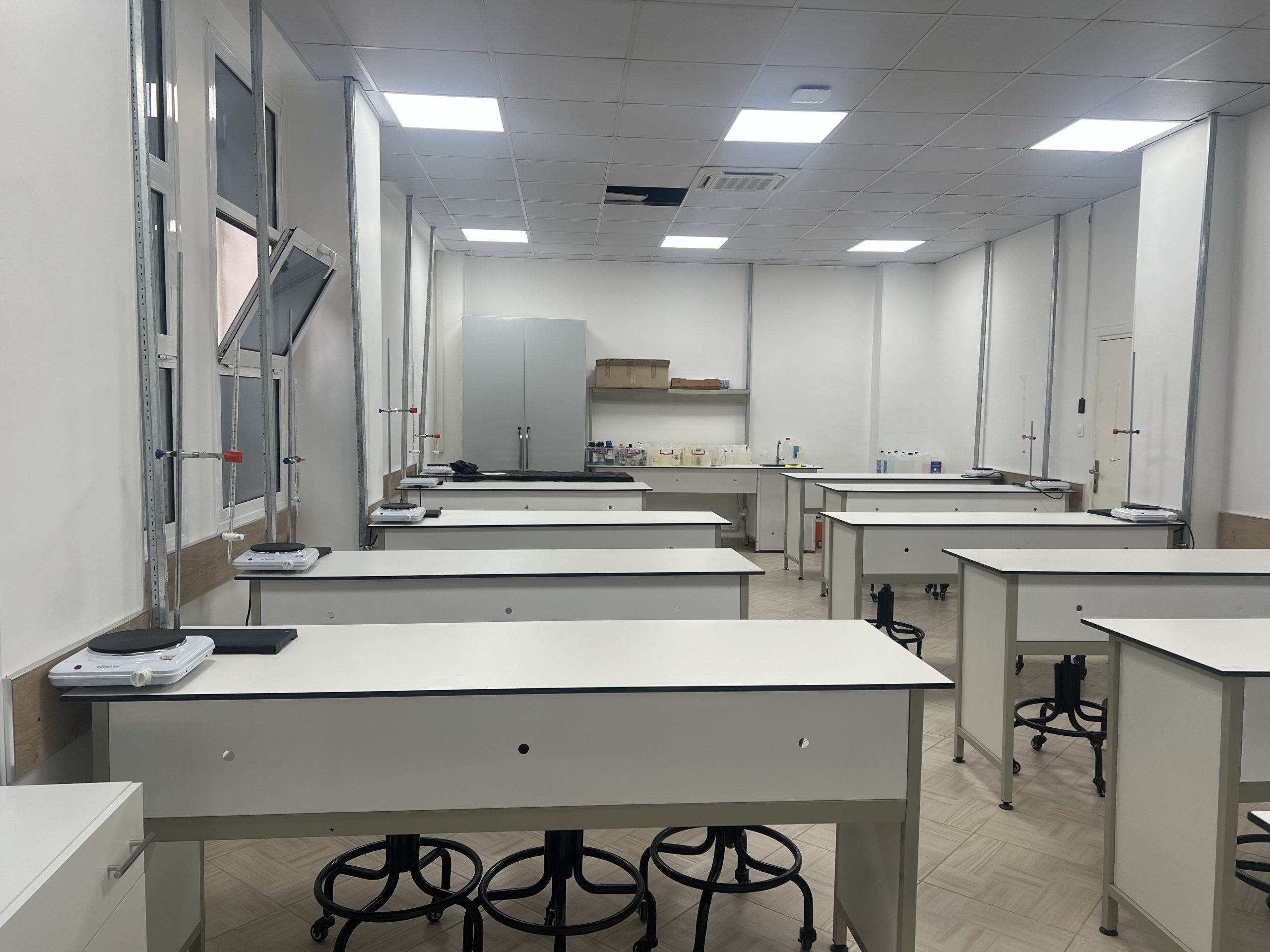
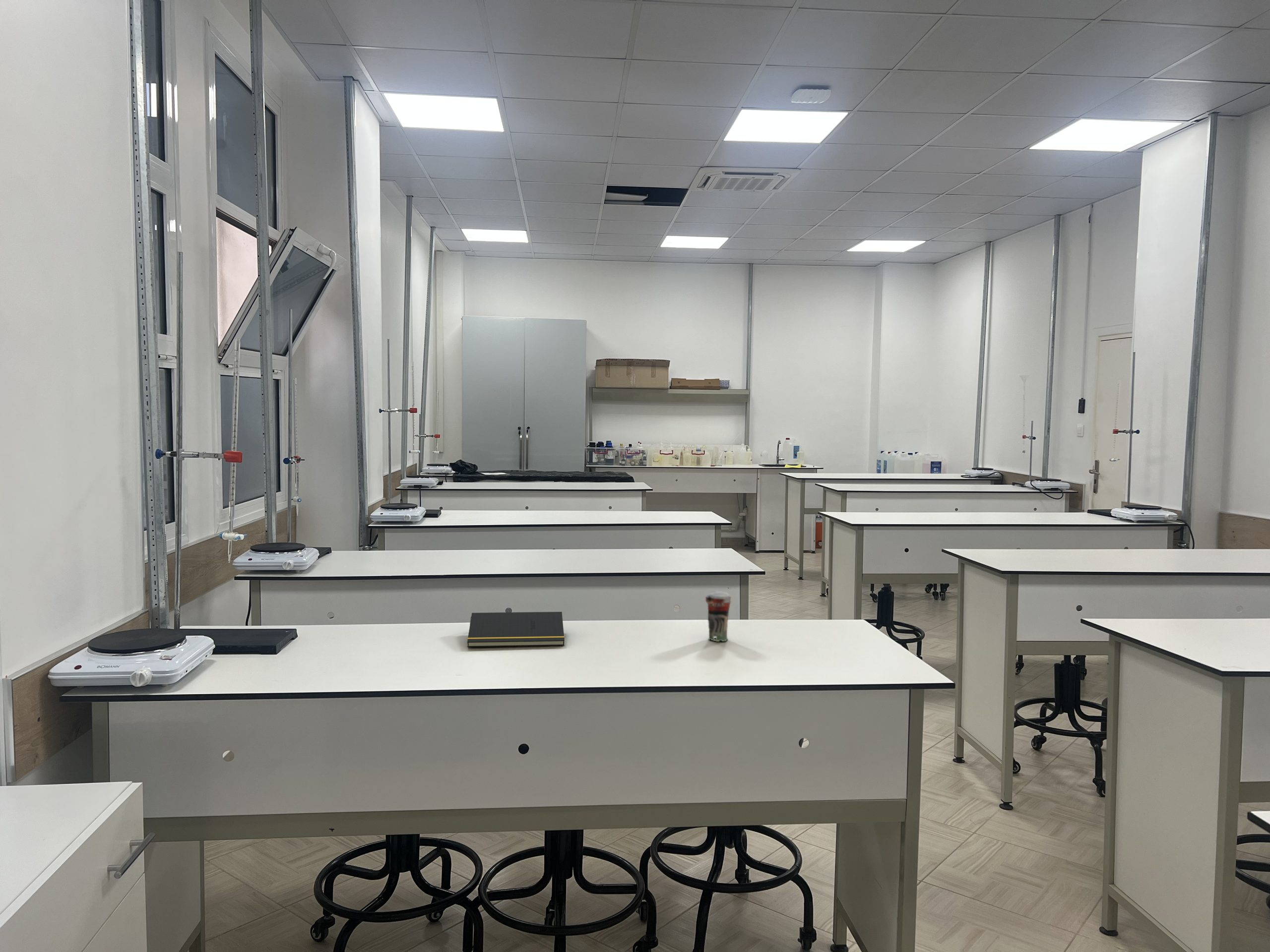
+ notepad (516, 628)
+ beverage cup (717, 615)
